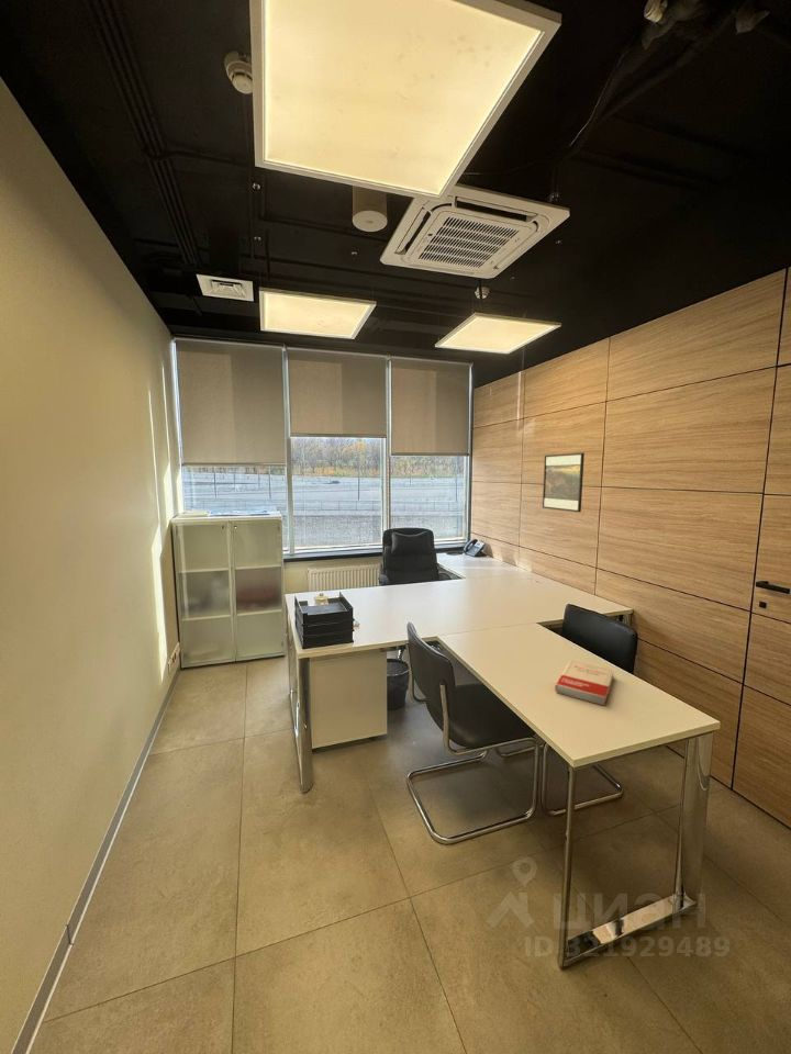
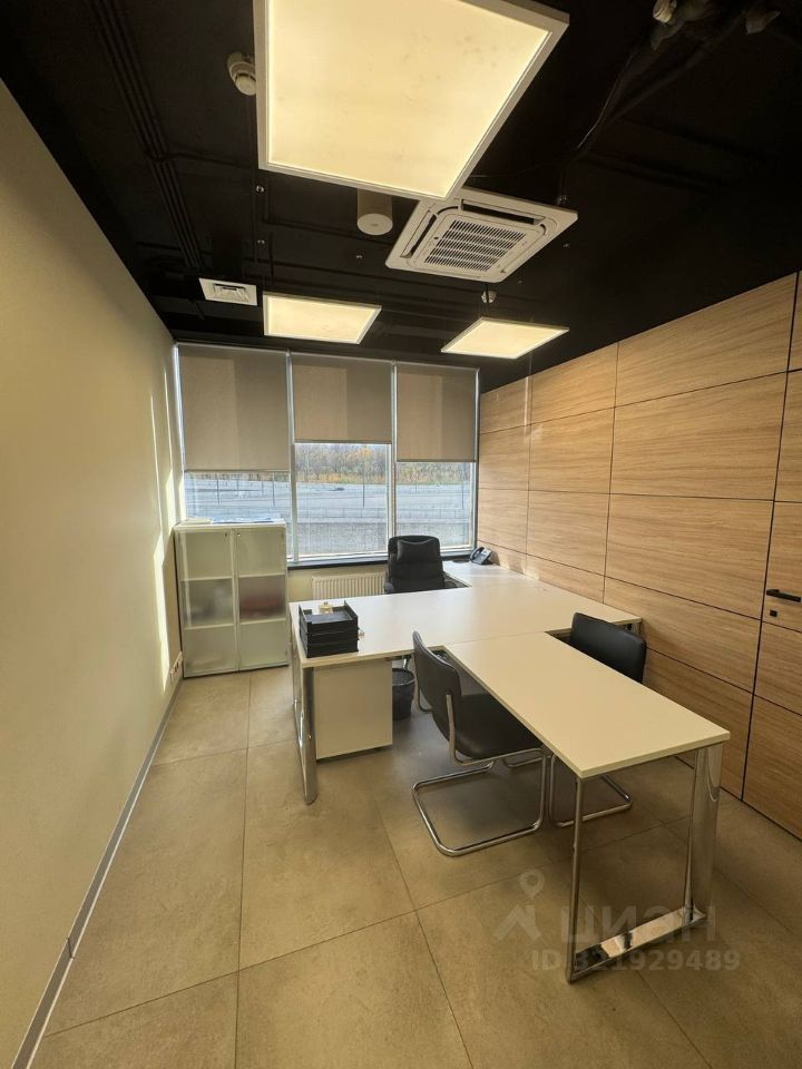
- book (584, 680)
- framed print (561, 482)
